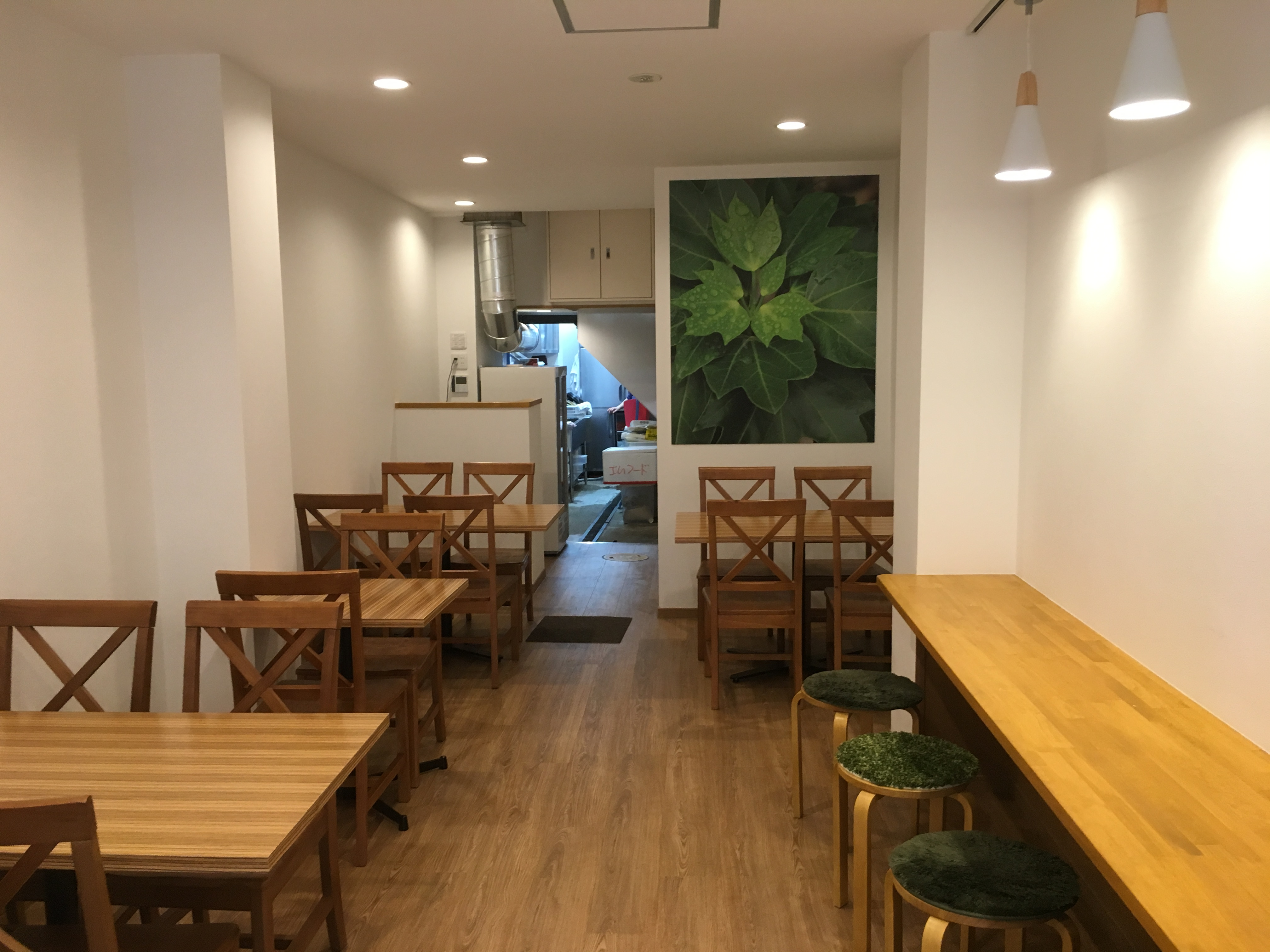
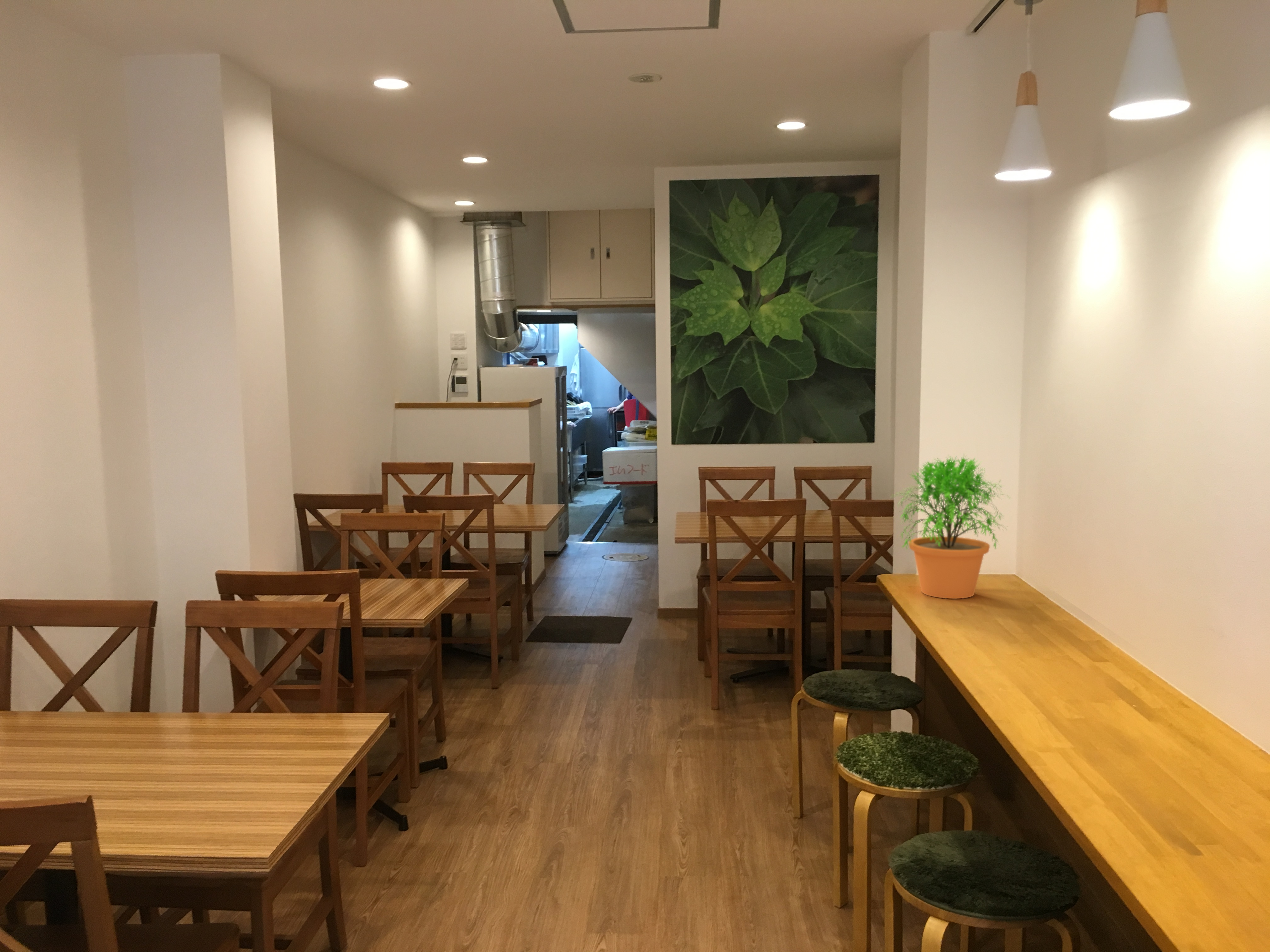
+ potted plant (947, 523)
